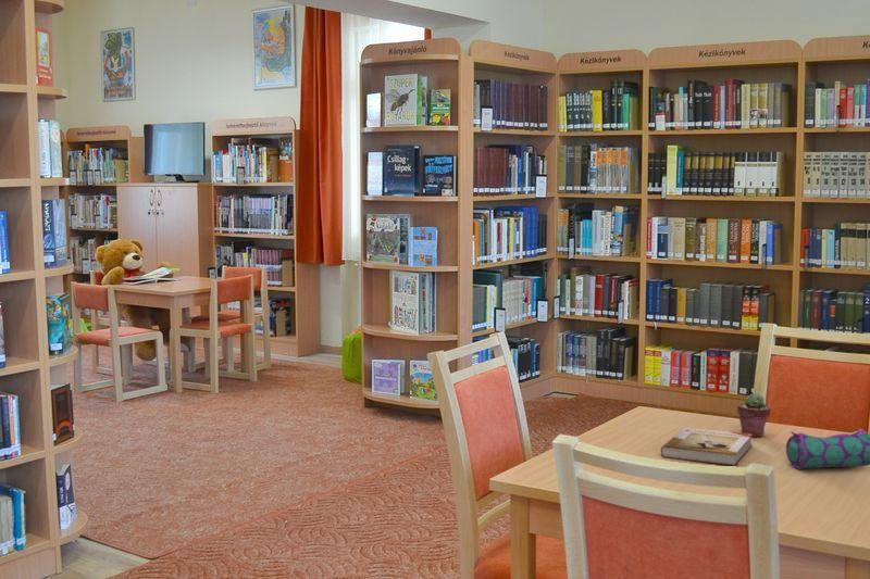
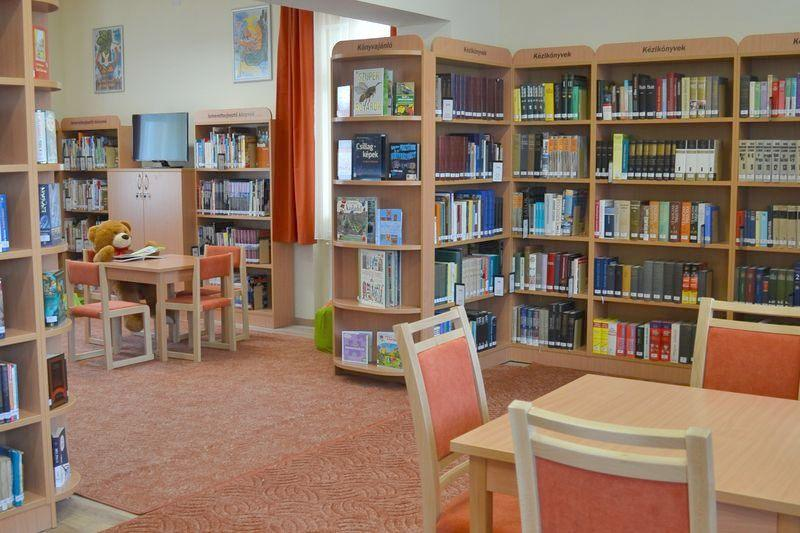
- potted succulent (753, 414)
- pencil case (831, 448)
- book (707, 445)
